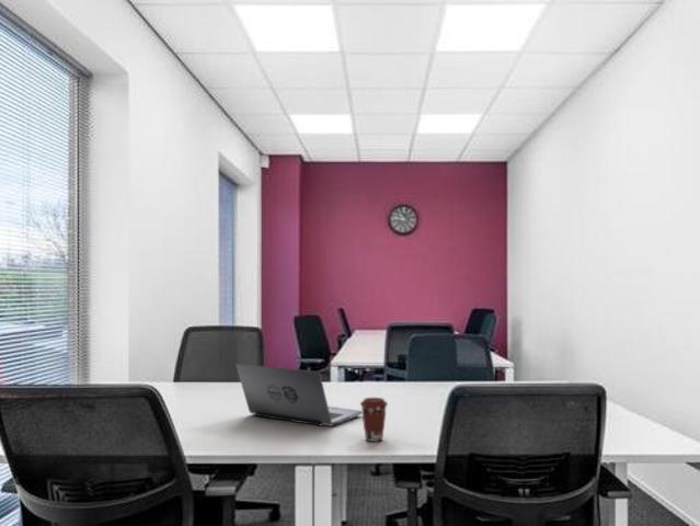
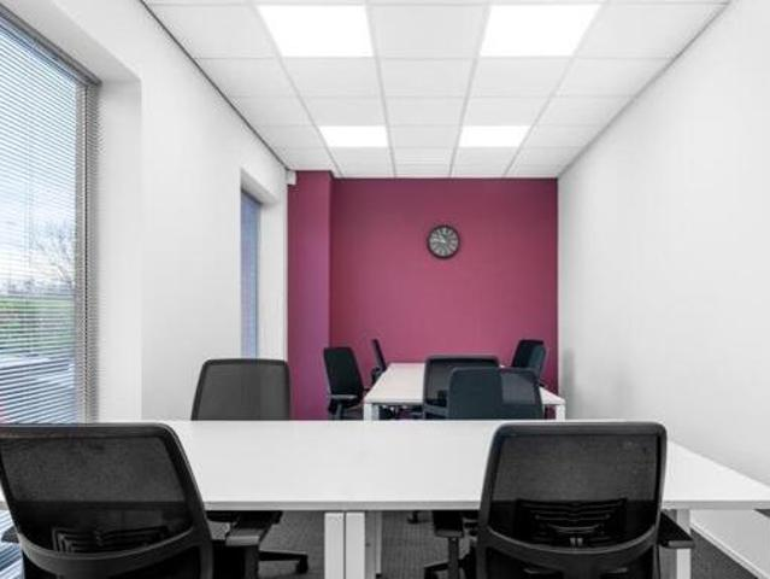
- laptop (299, 389)
- coffee cup (374, 419)
